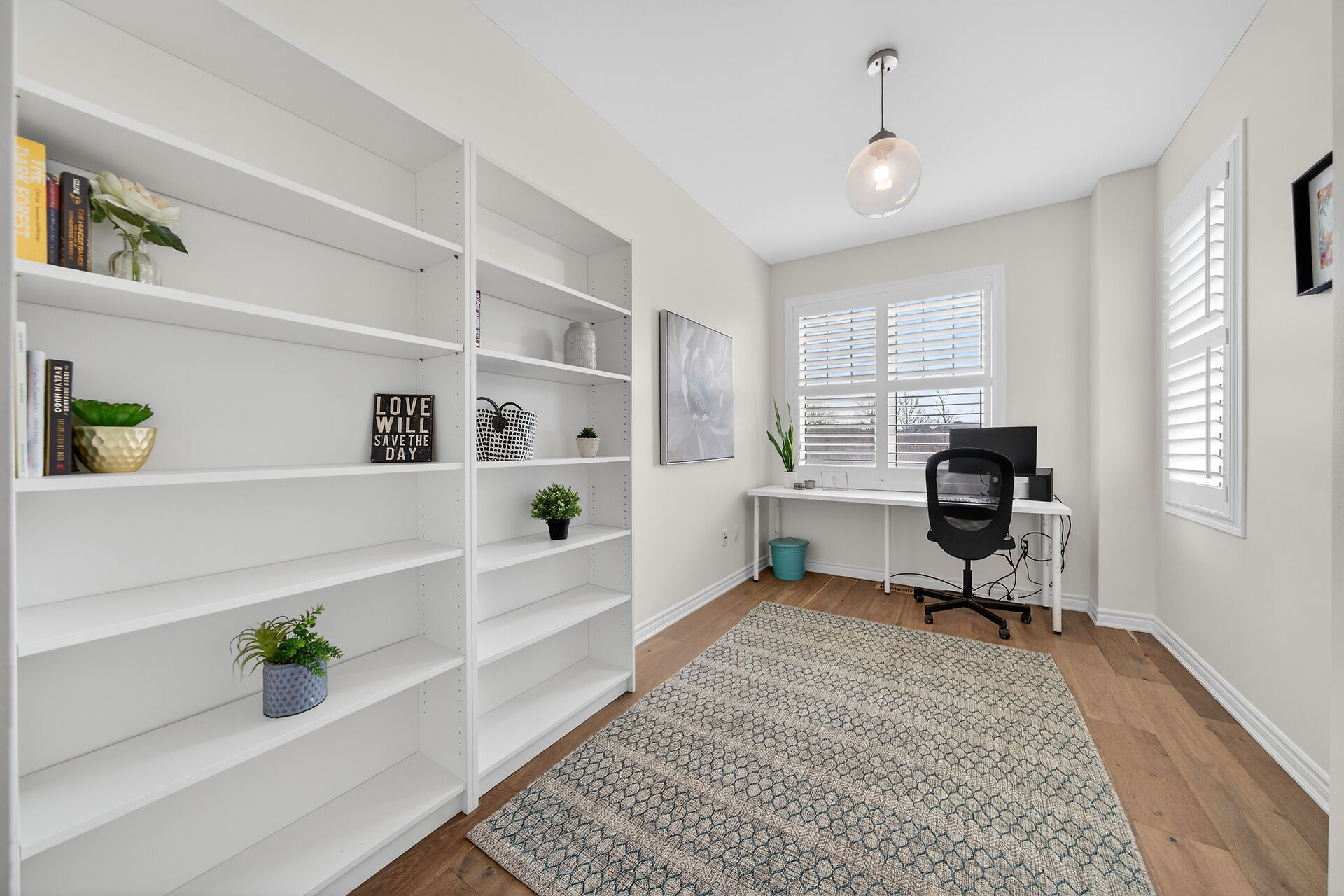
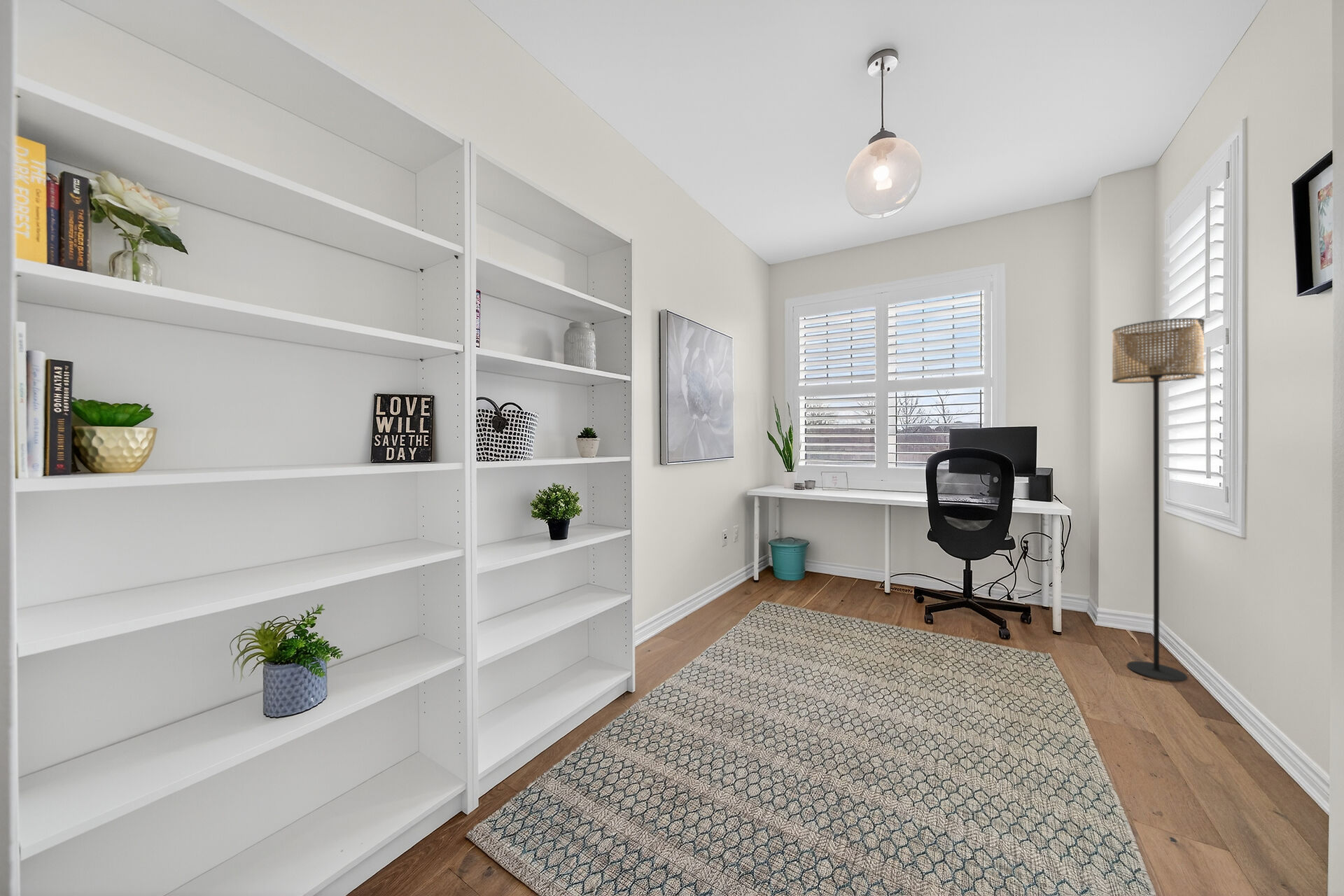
+ floor lamp (1156, 499)
